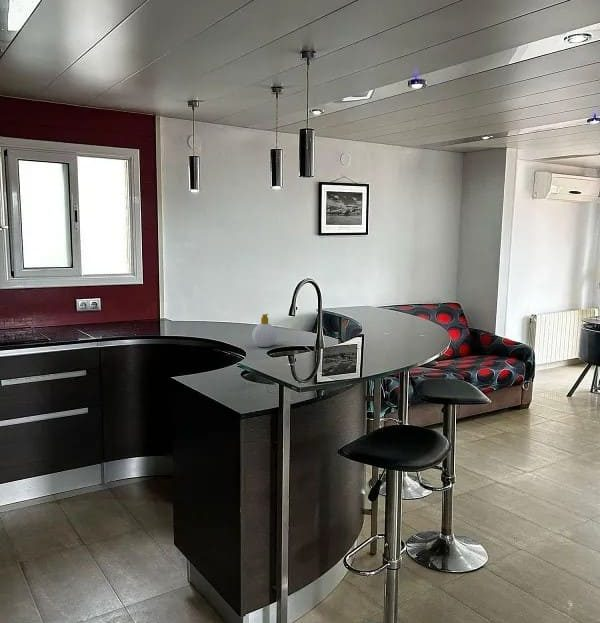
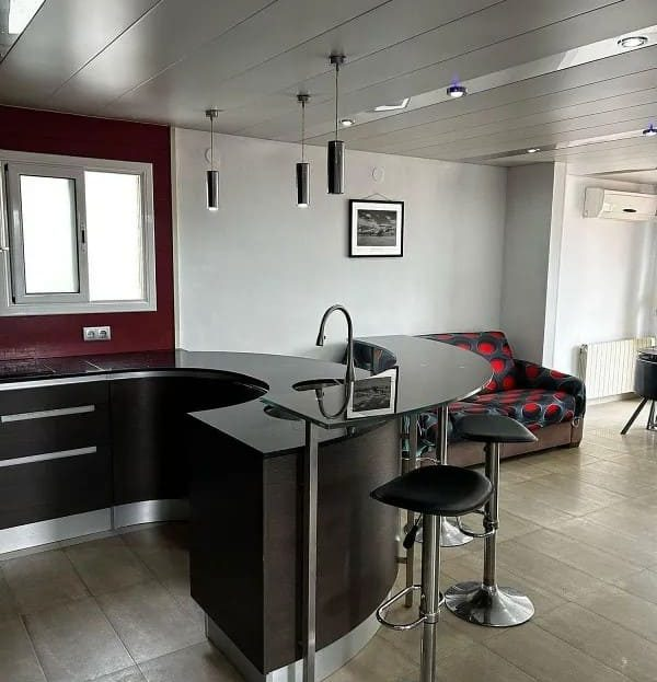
- soap bottle (264, 330)
